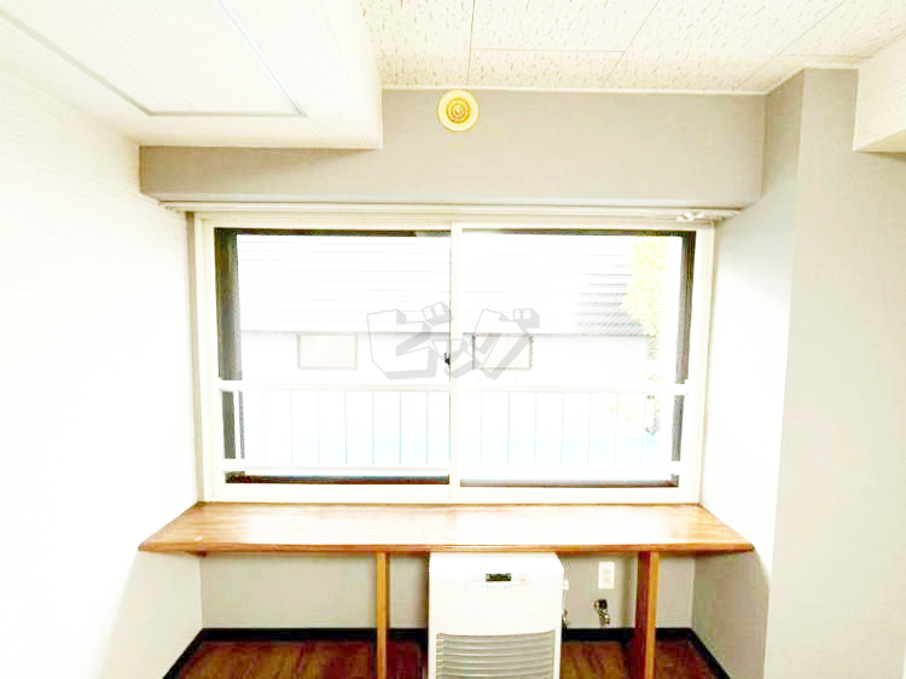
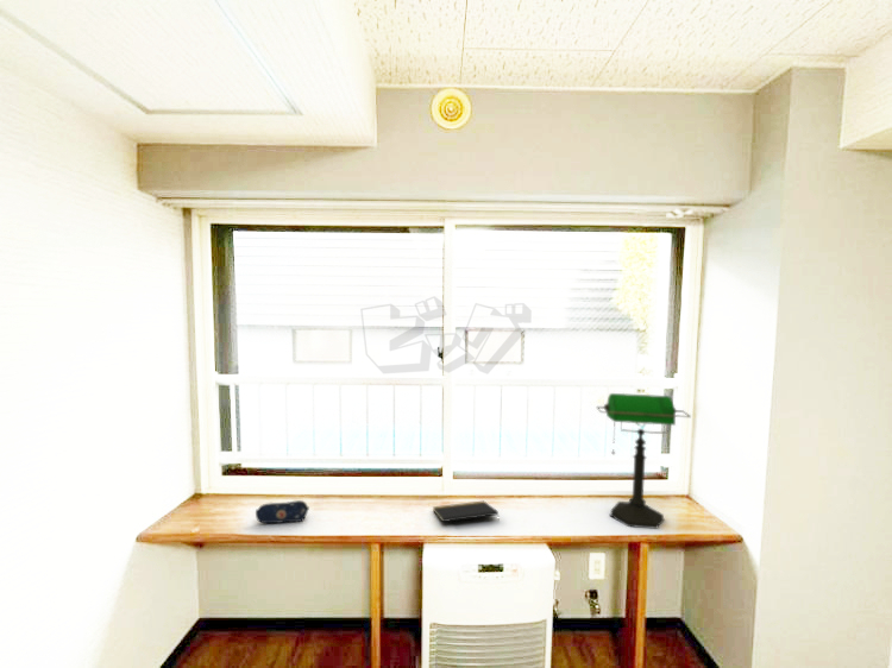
+ pencil case (282, 512)
+ desk lamp (639, 456)
+ notepad (464, 510)
